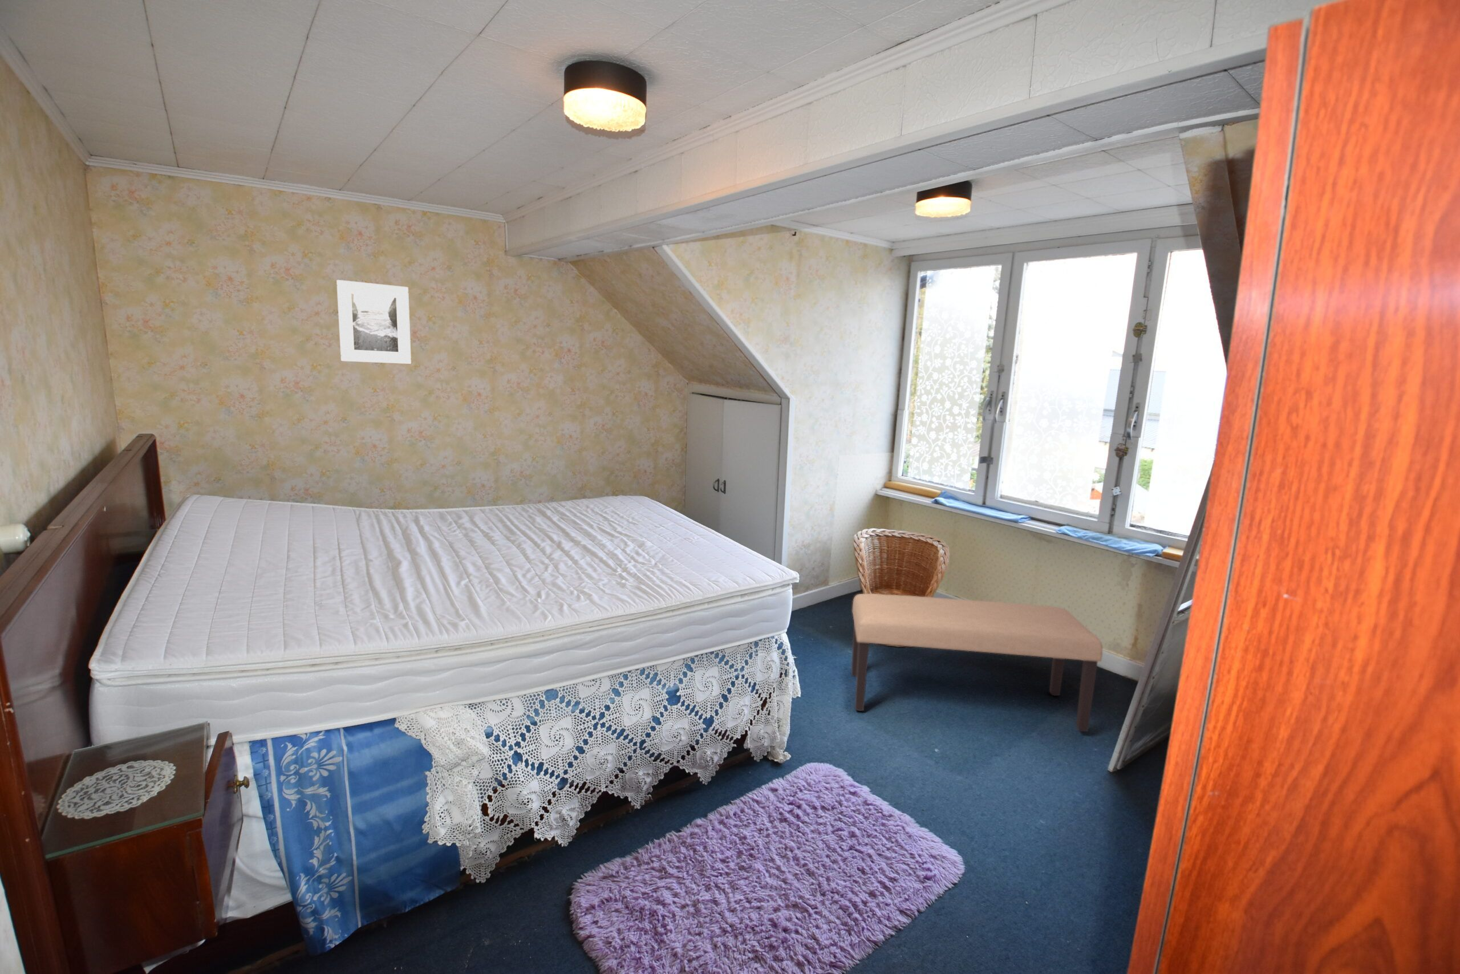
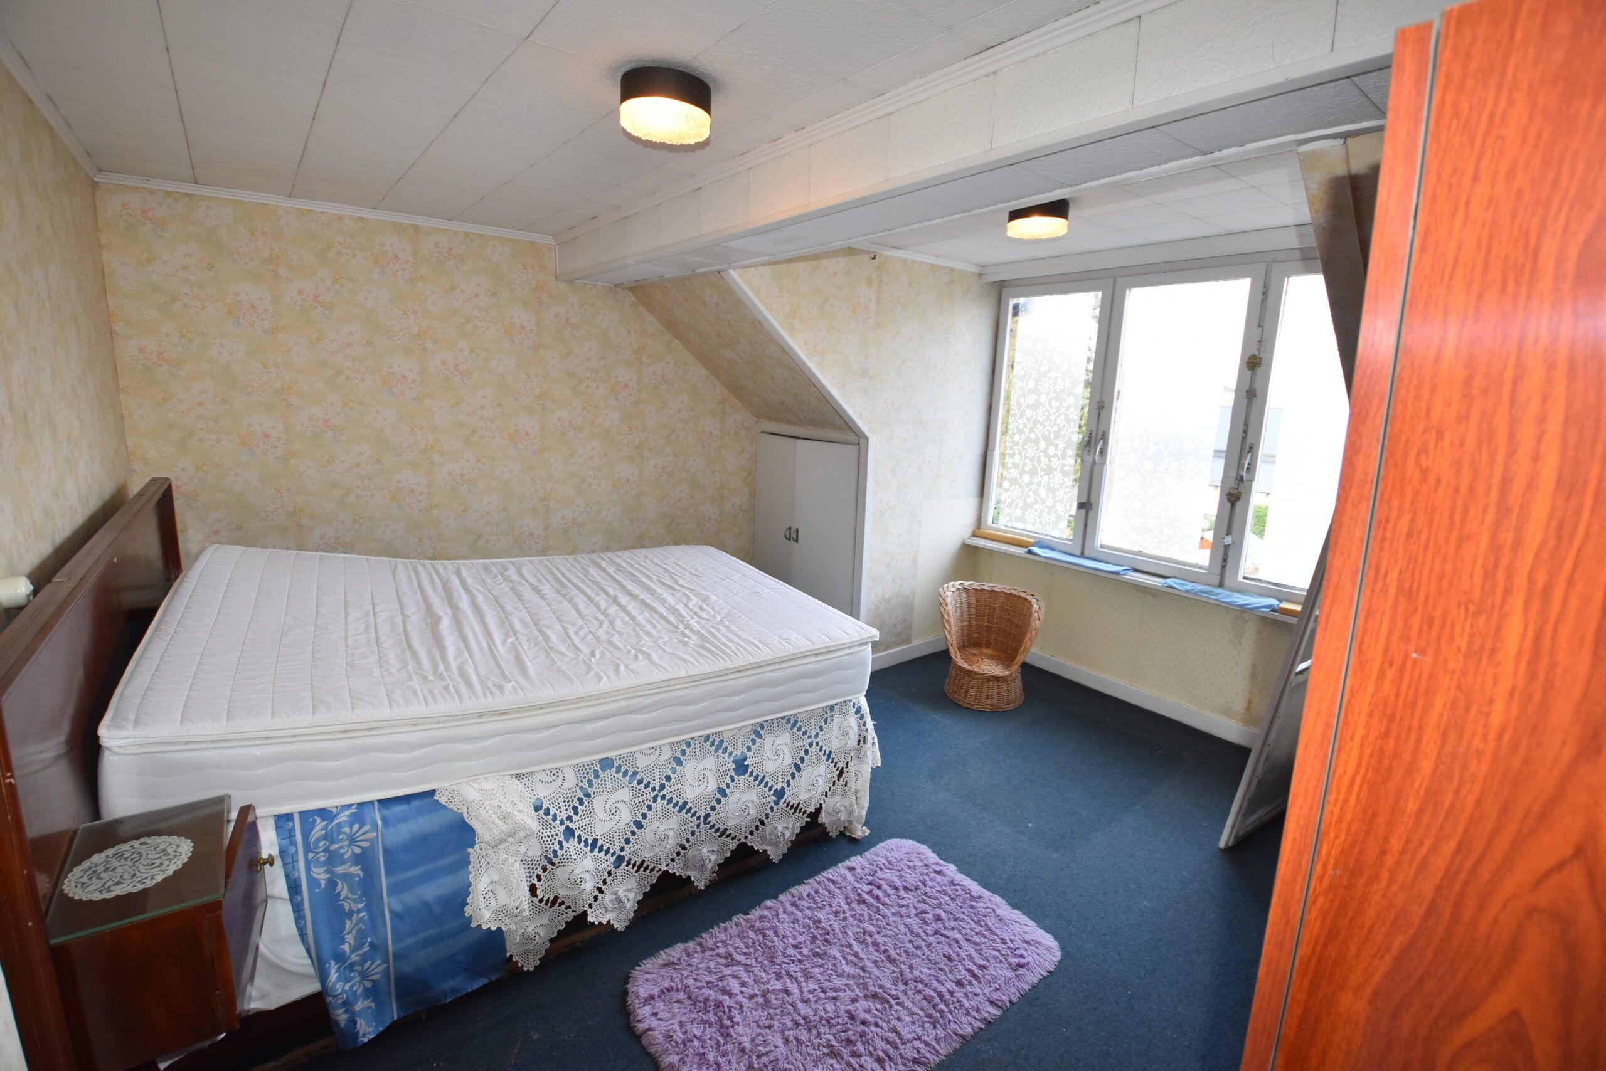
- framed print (375, 323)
- bench (964, 650)
